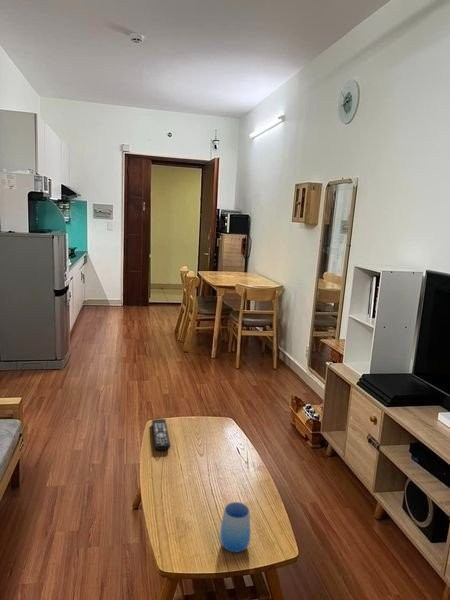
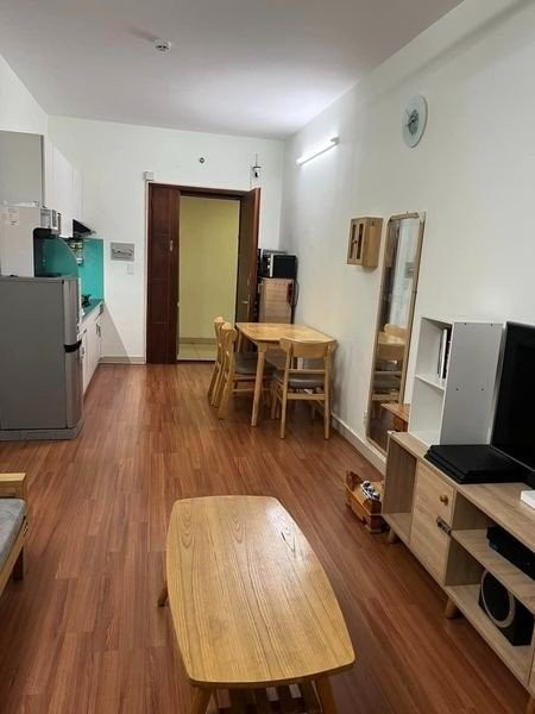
- remote control (160, 433)
- cup (235, 527)
